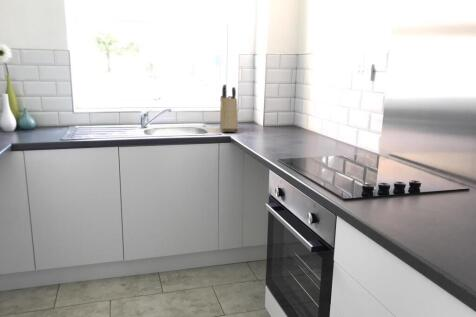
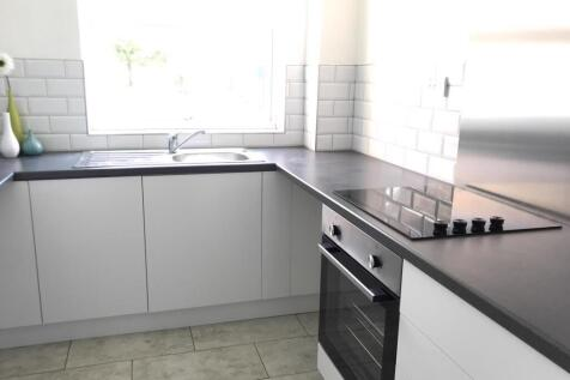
- knife block (228, 107)
